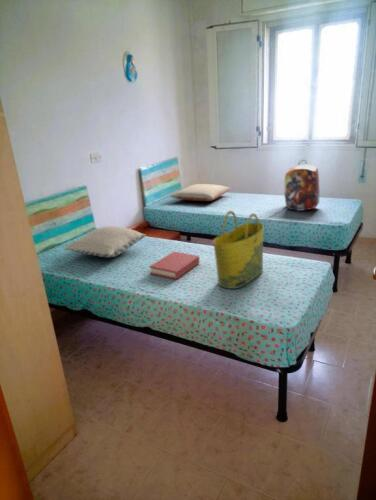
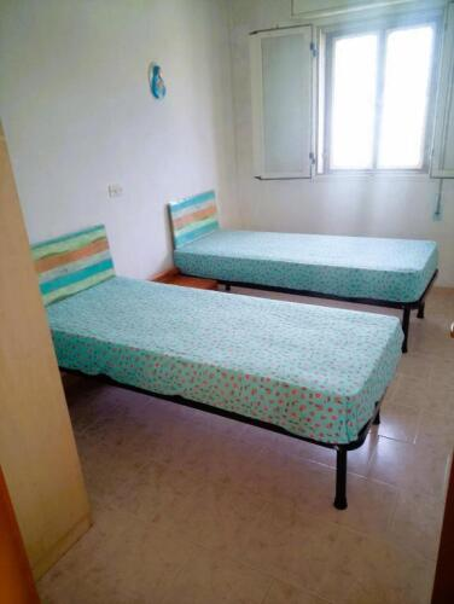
- hardback book (175, 264)
- pillow (105, 242)
- backpack (302, 185)
- pillow (201, 192)
- tote bag (241, 245)
